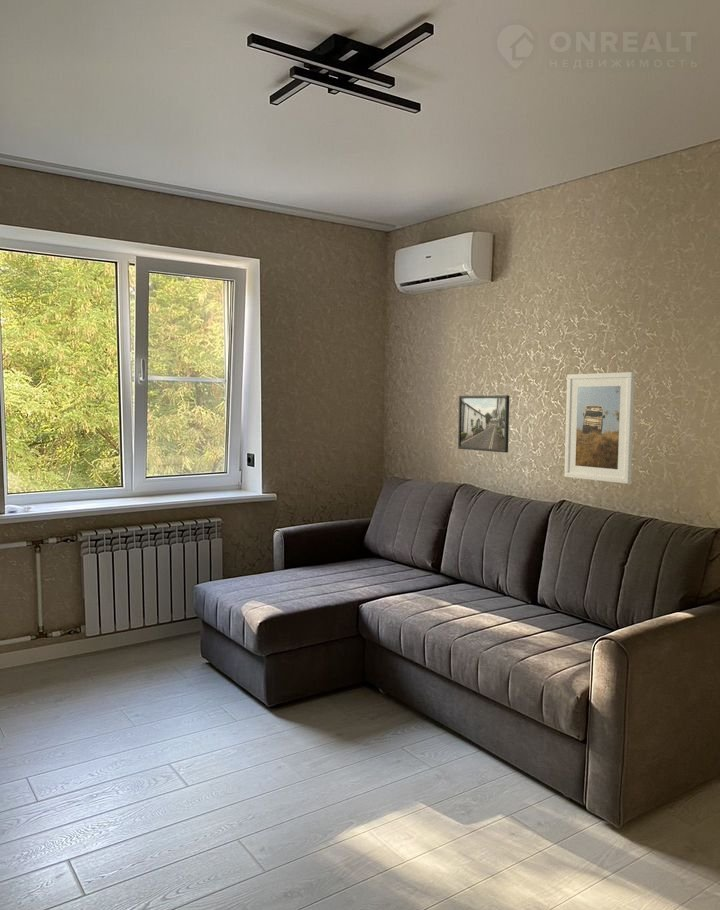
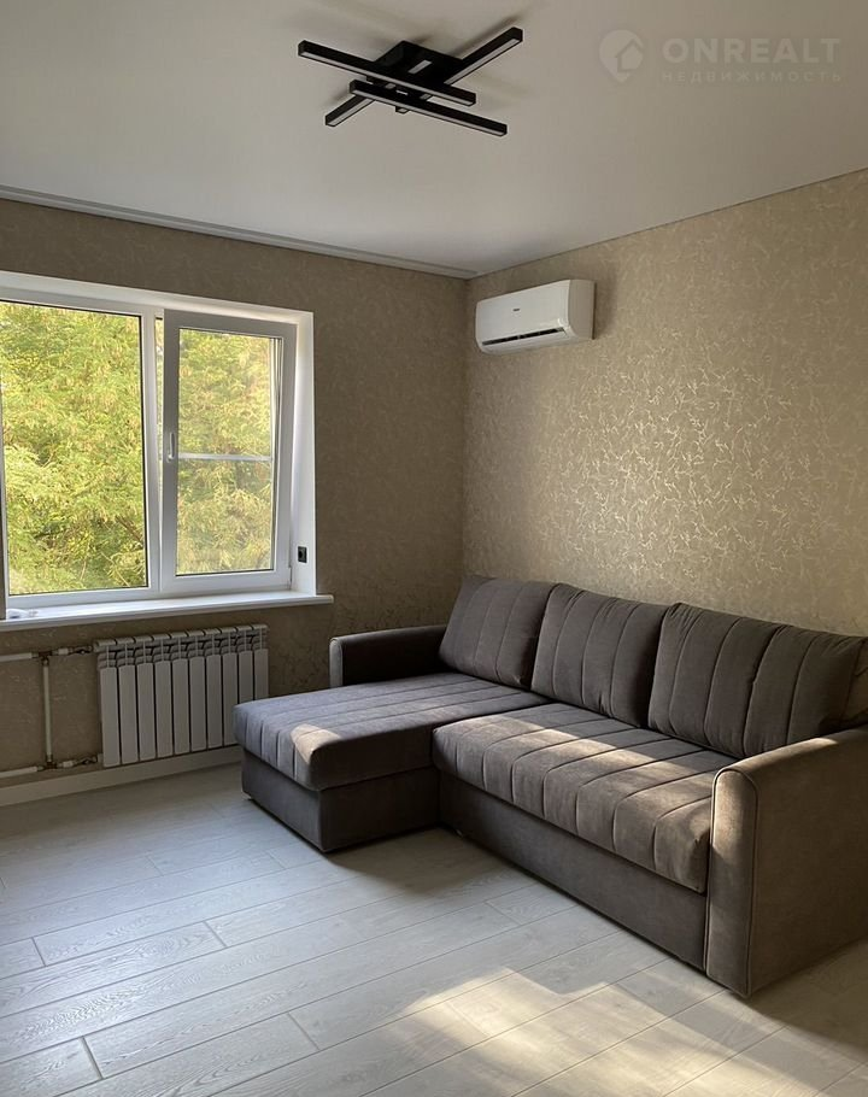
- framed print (482, 423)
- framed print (597, 427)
